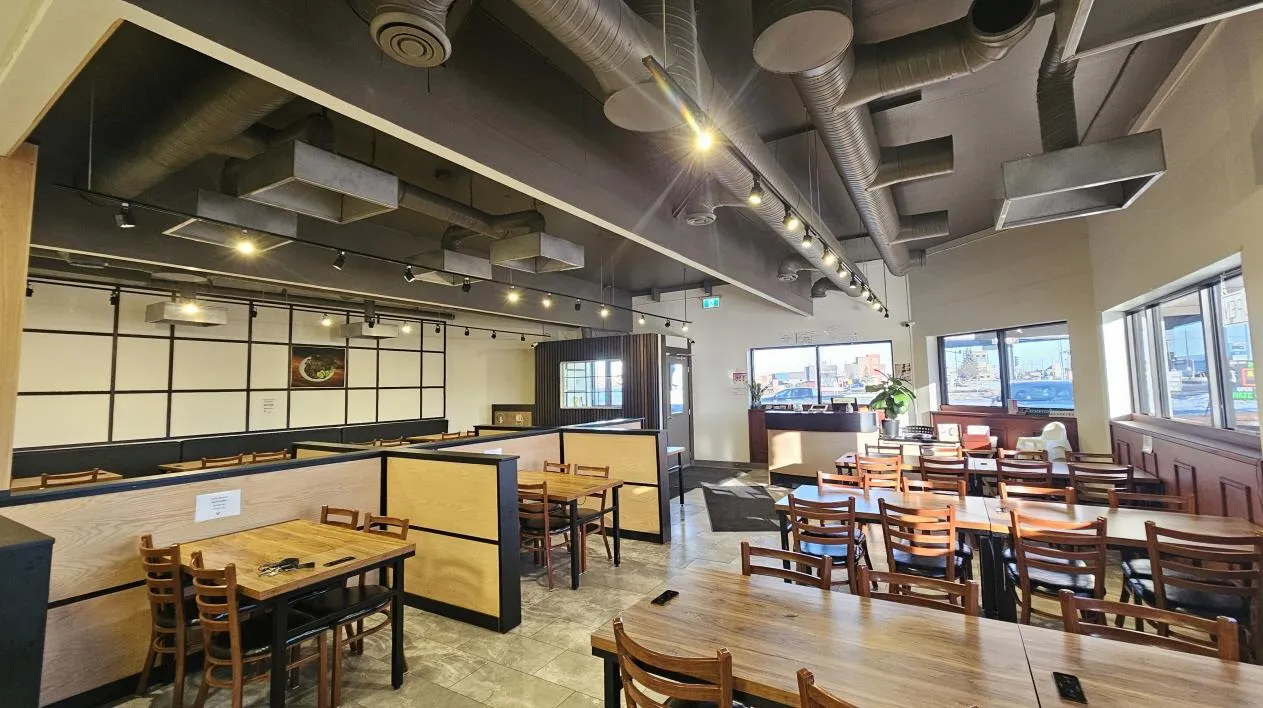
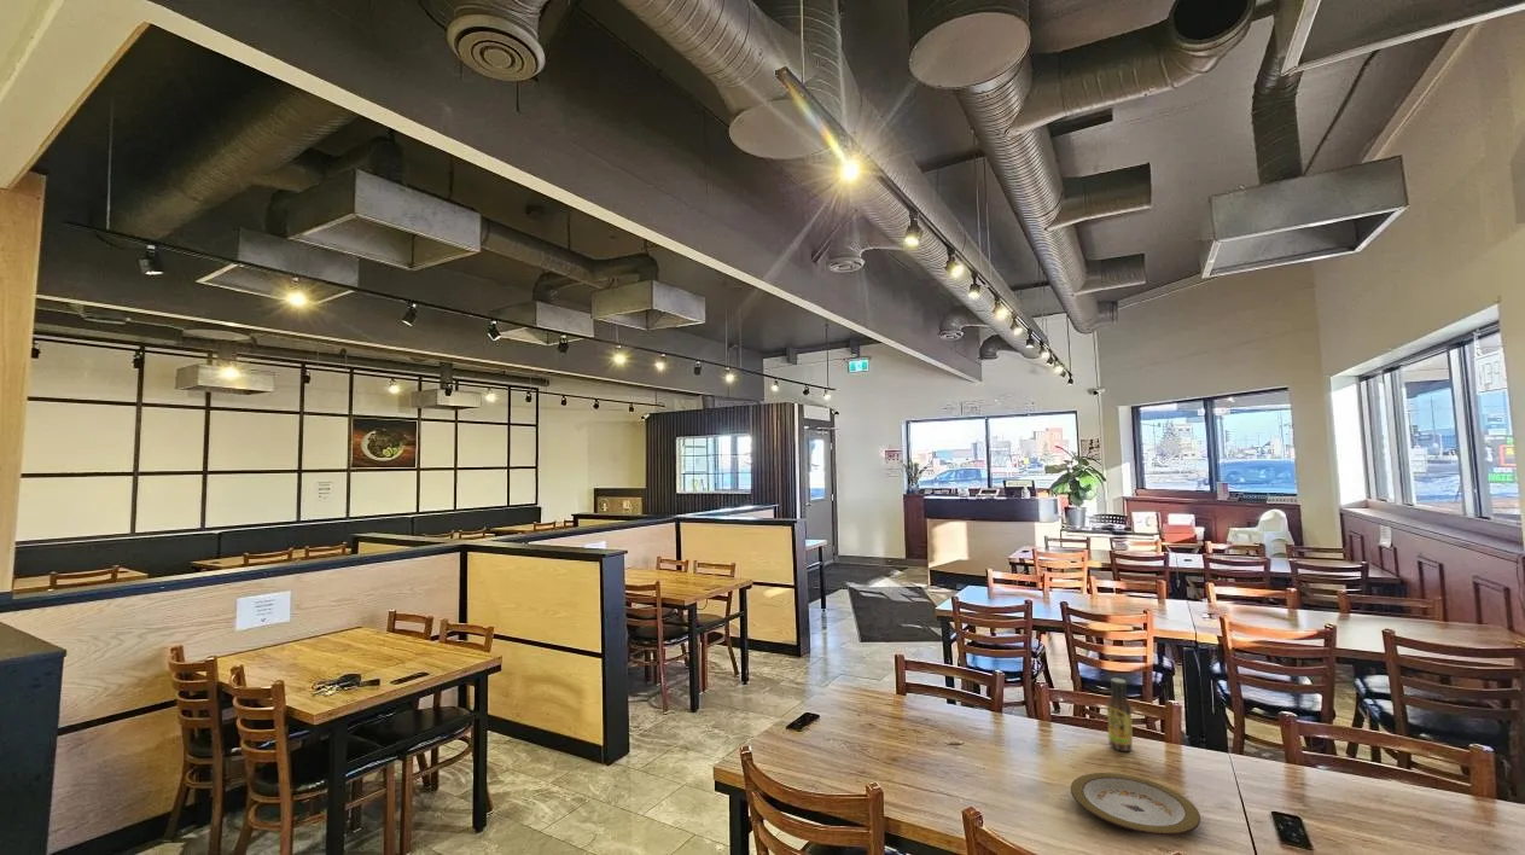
+ sauce bottle (1118, 712)
+ plate (1133, 804)
